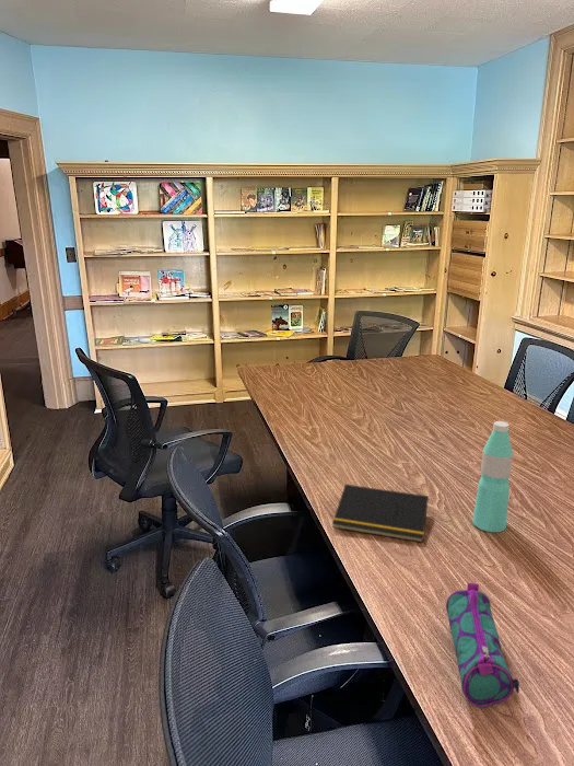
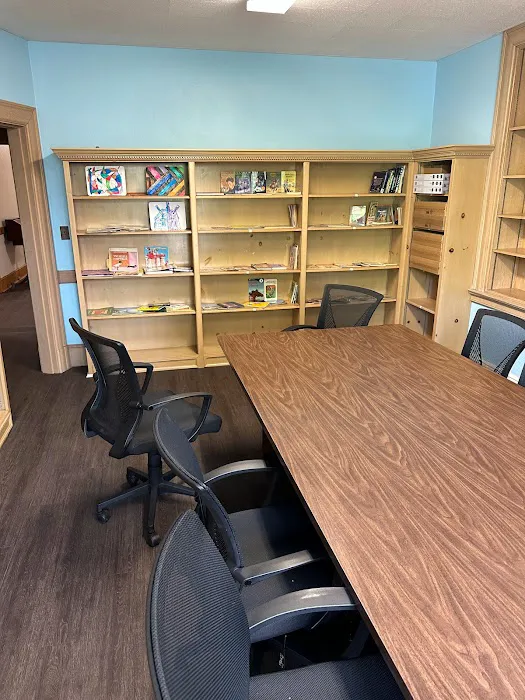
- notepad (380, 511)
- pencil case (478, 641)
- water bottle (494, 475)
